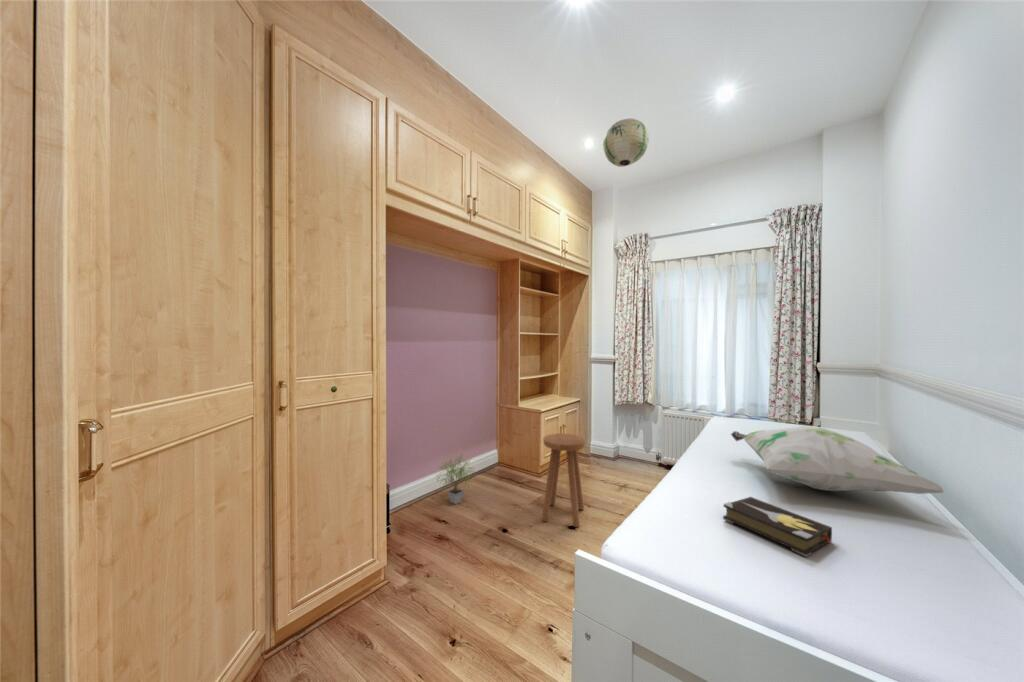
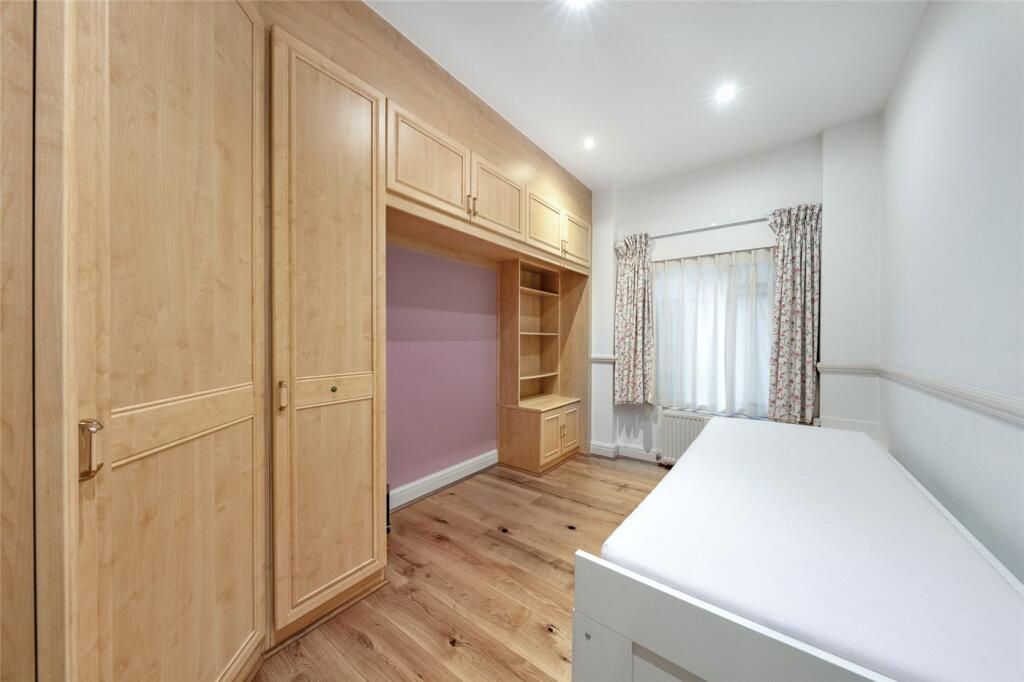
- stool (569, 476)
- potted plant (456, 475)
- paper lantern (625, 143)
- hardback book (774, 521)
- decorative pillow (812, 455)
